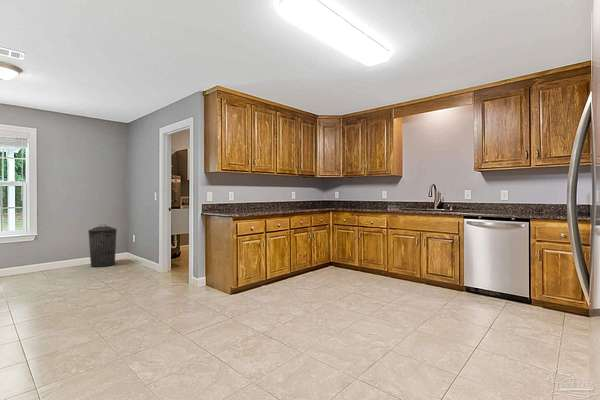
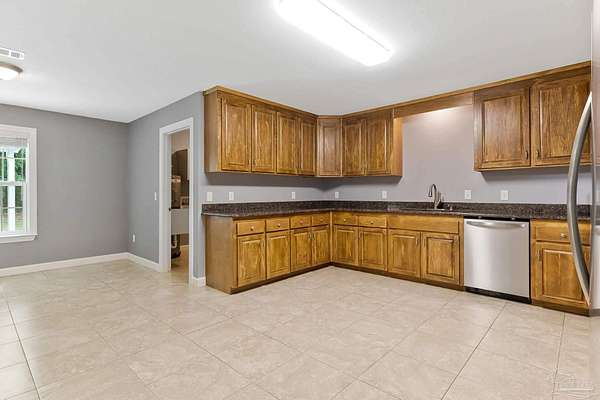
- trash can (102, 244)
